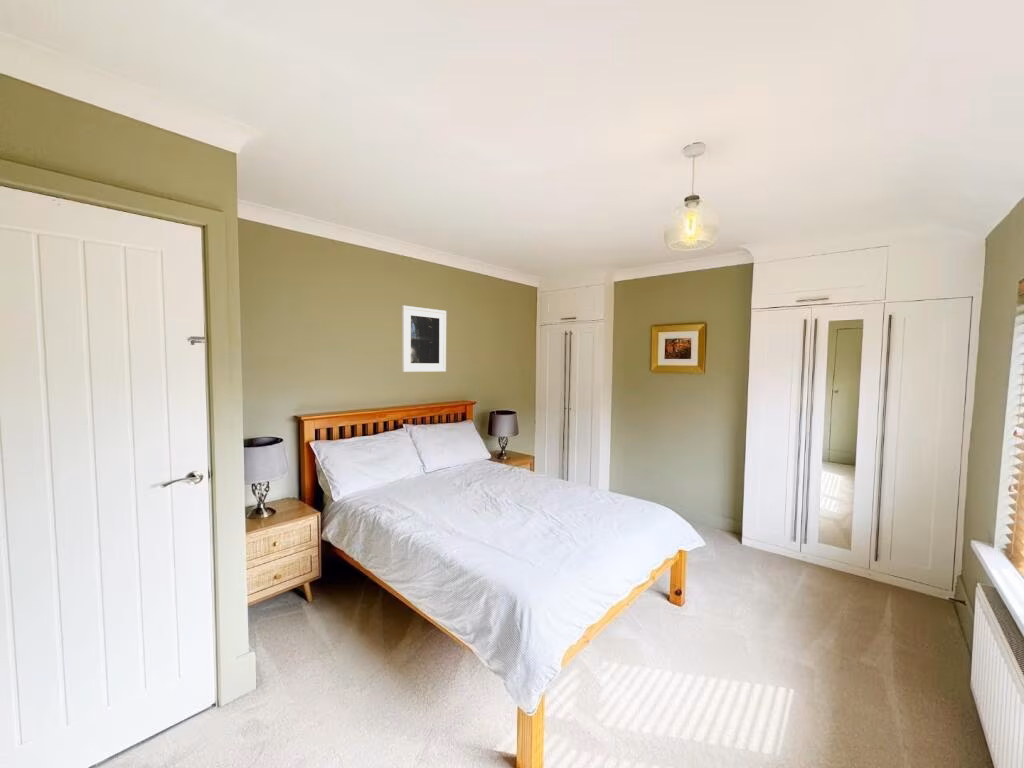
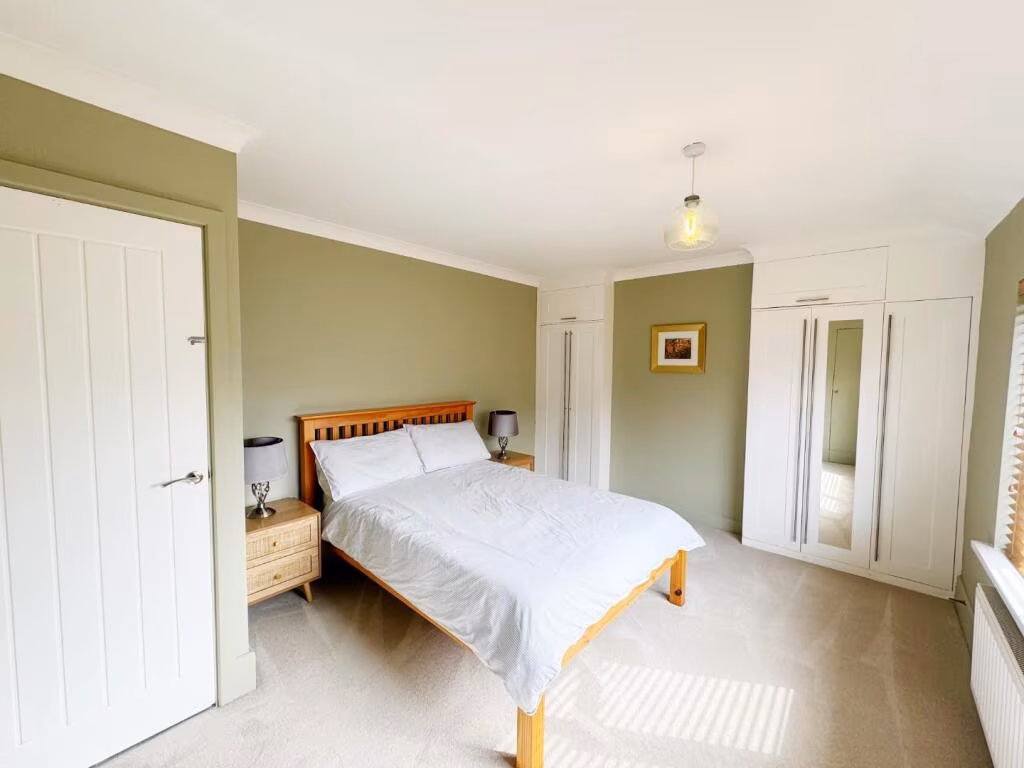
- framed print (425, 340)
